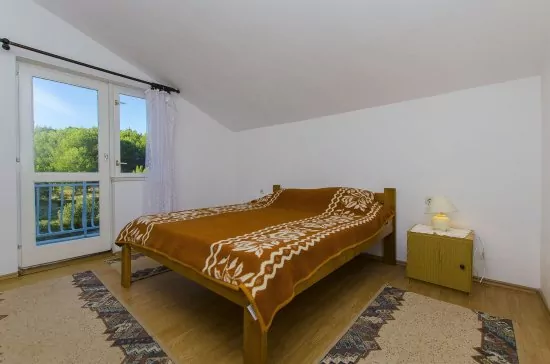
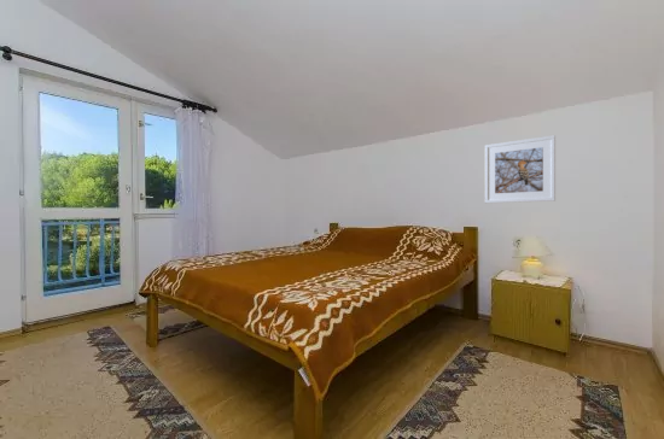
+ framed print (518, 171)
